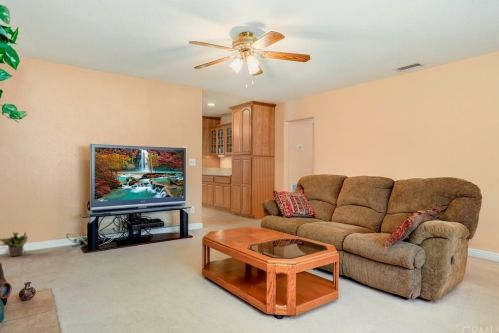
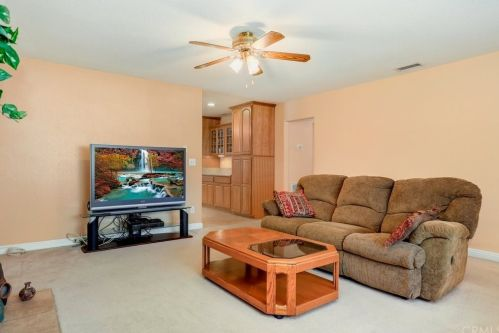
- potted plant (12, 243)
